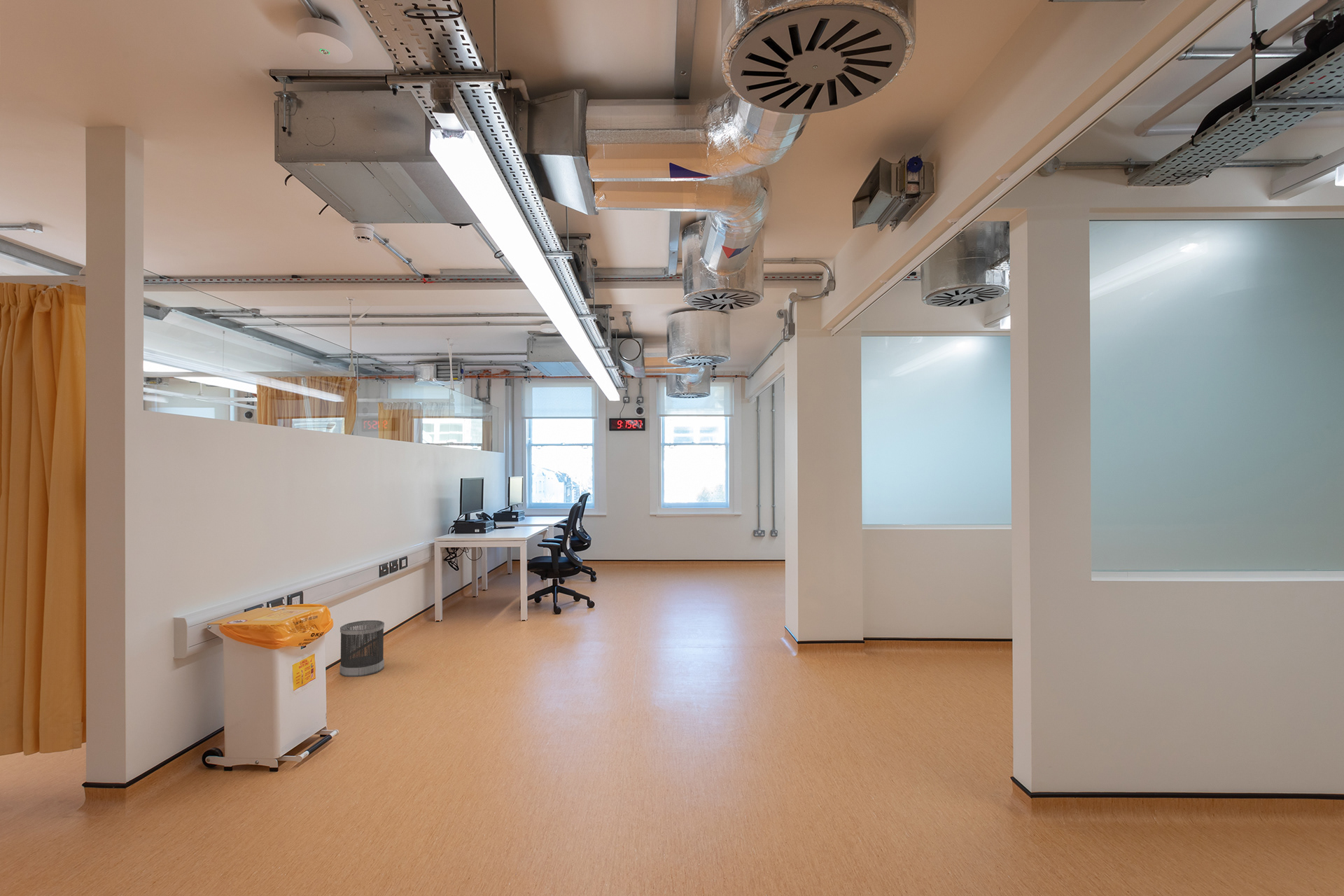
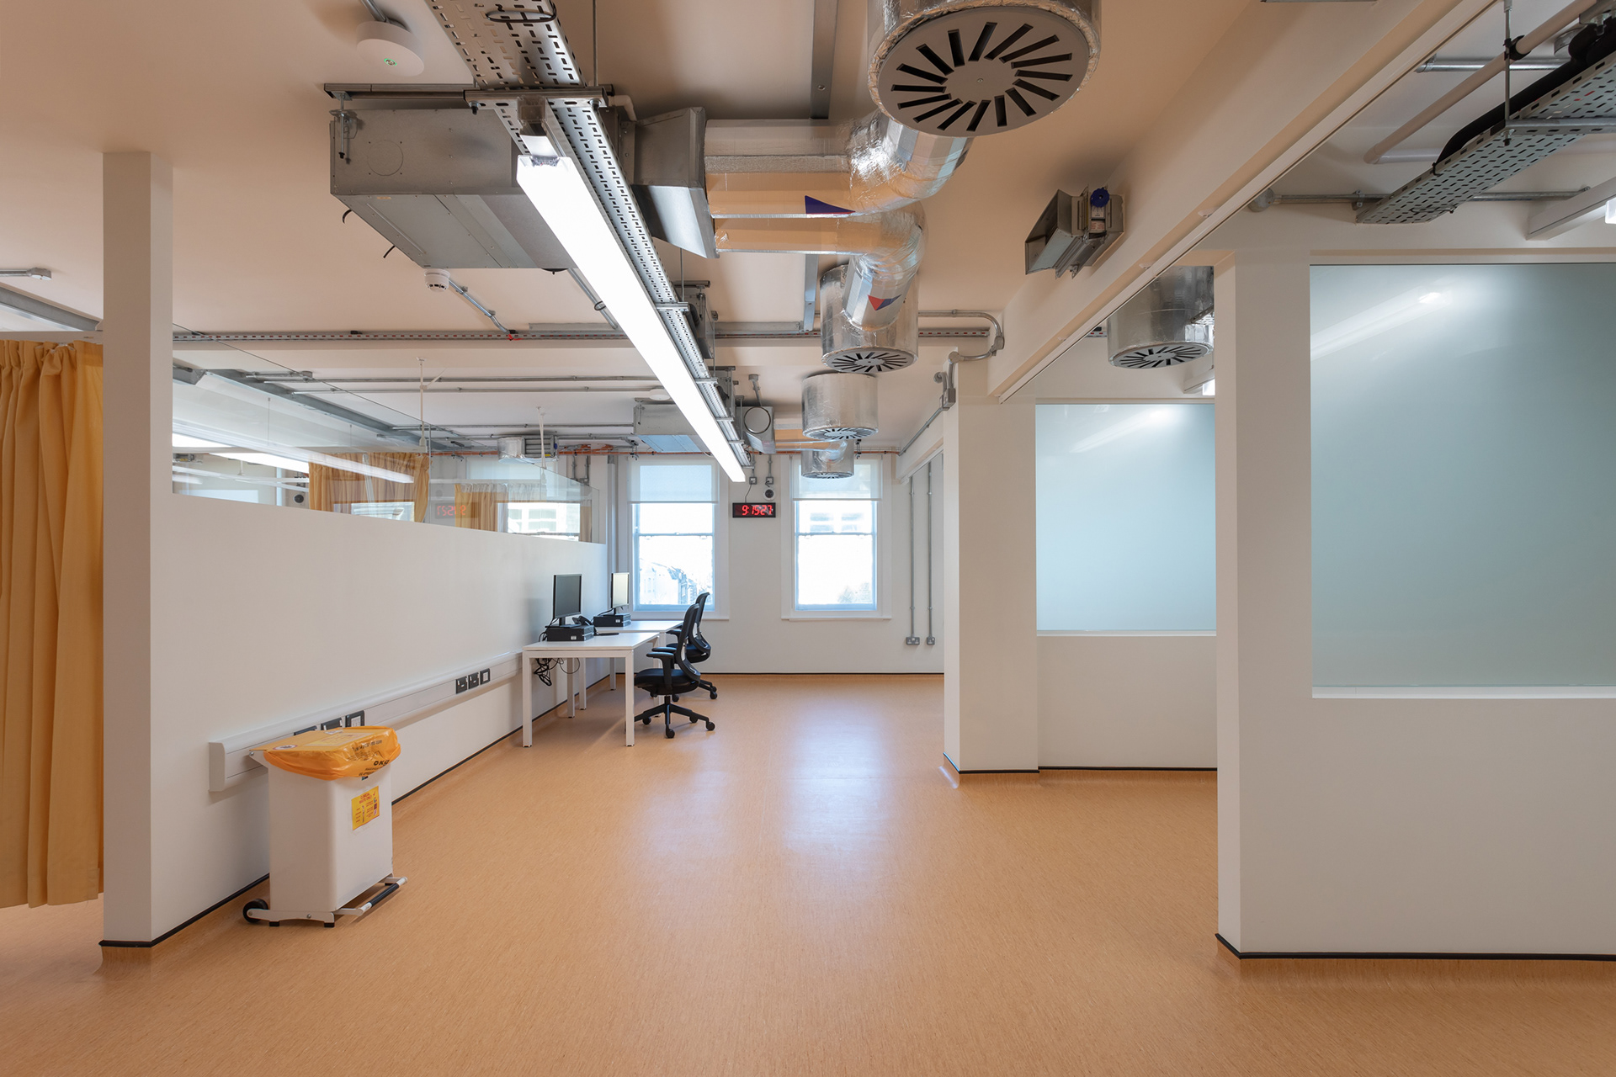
- wastebasket (362, 648)
